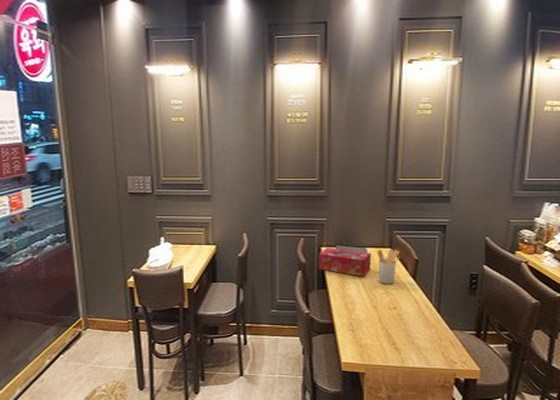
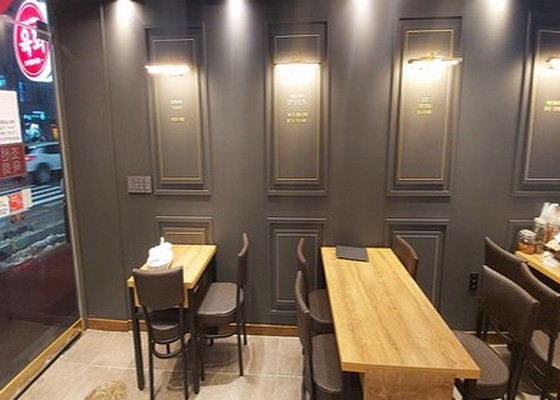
- tissue box (344, 261)
- utensil holder (389, 265)
